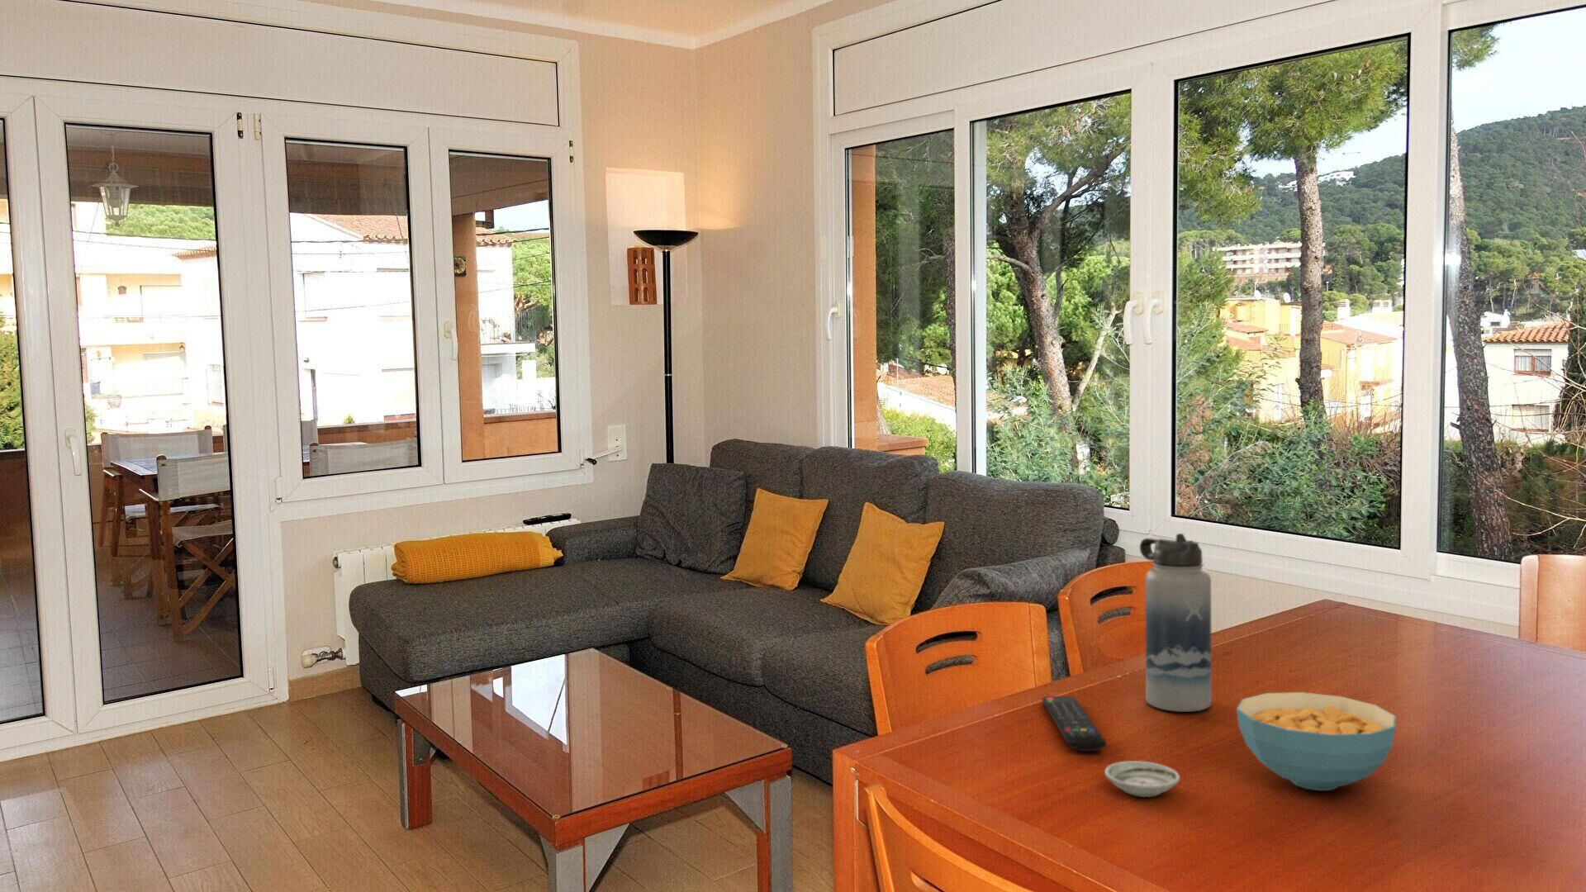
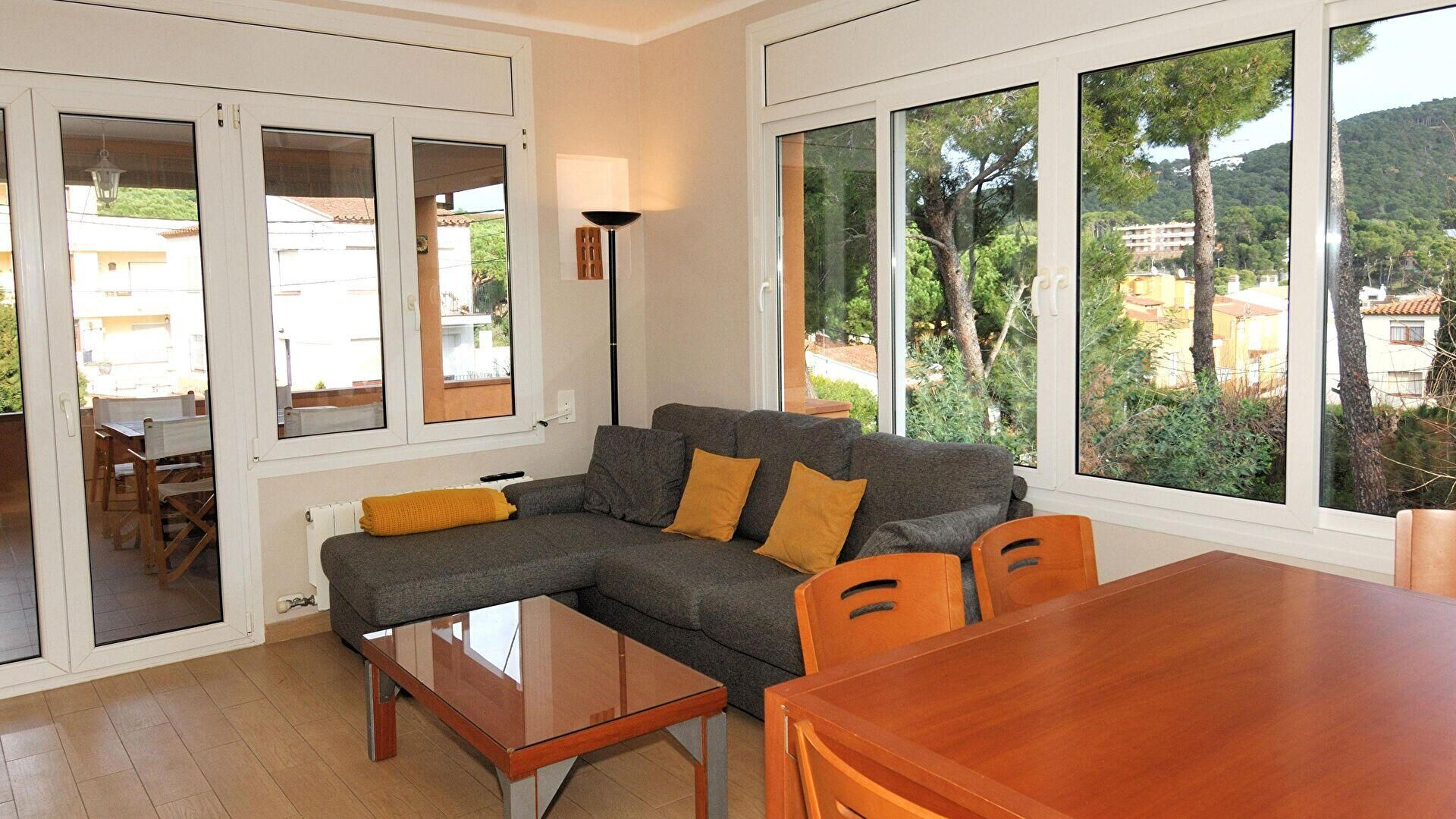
- water bottle (1175, 618)
- saucer (1142, 781)
- cereal bowl (1315, 747)
- remote control (1072, 722)
